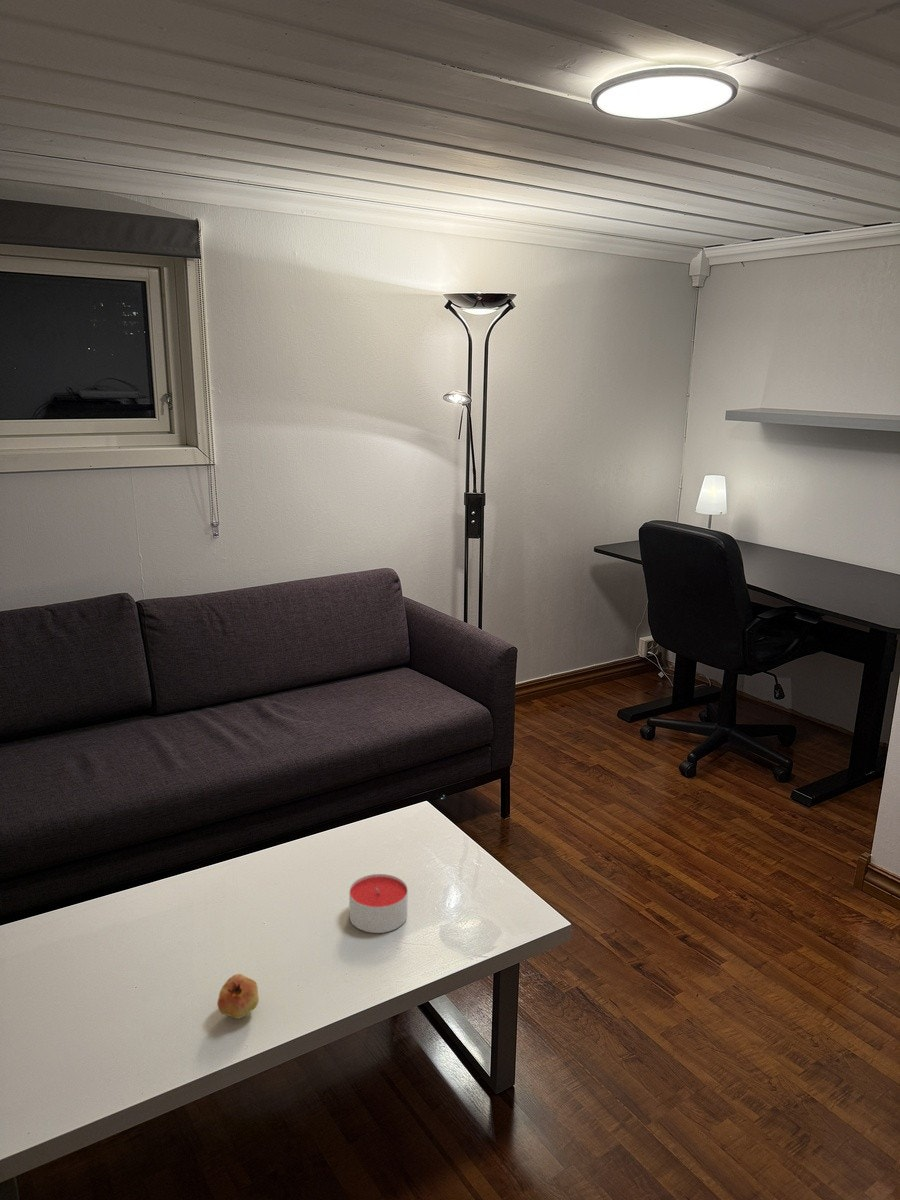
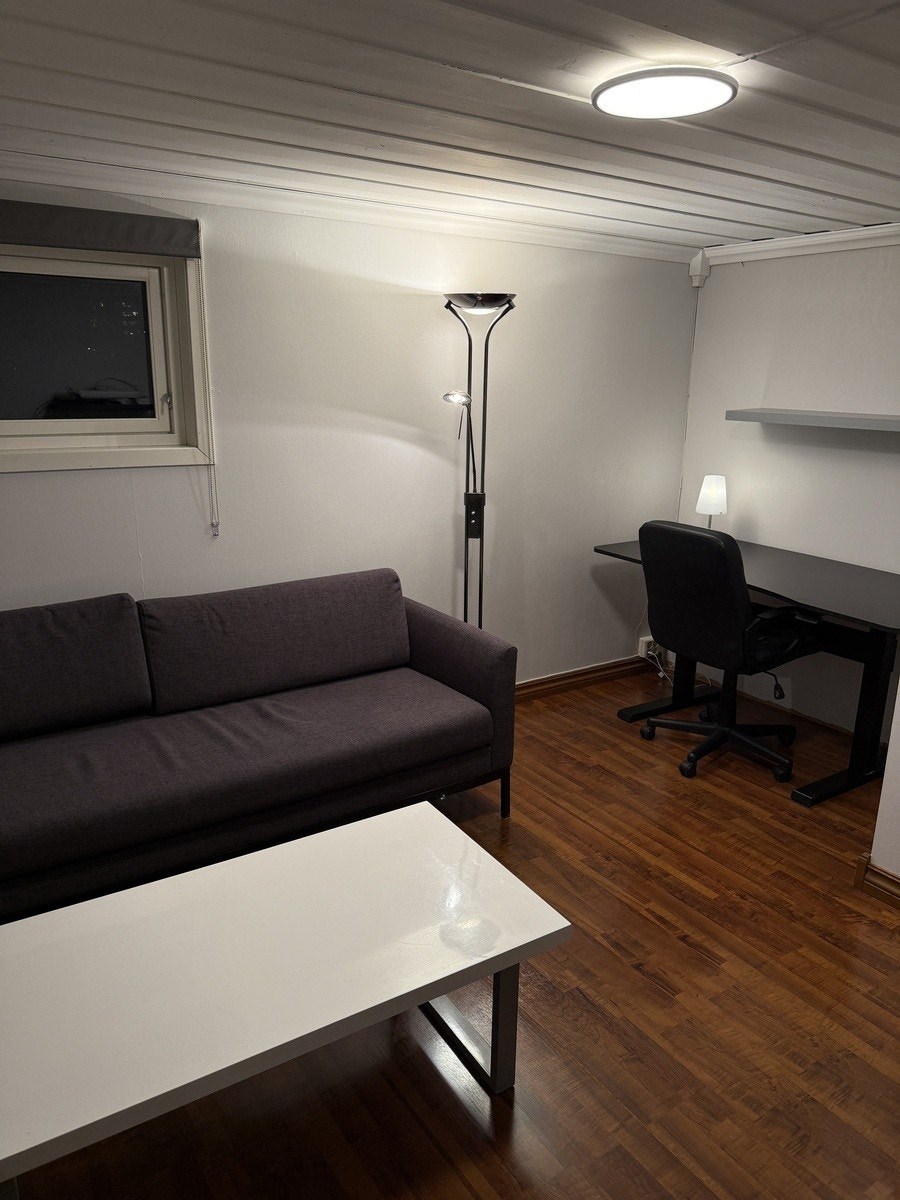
- candle (378, 901)
- fruit (238, 994)
